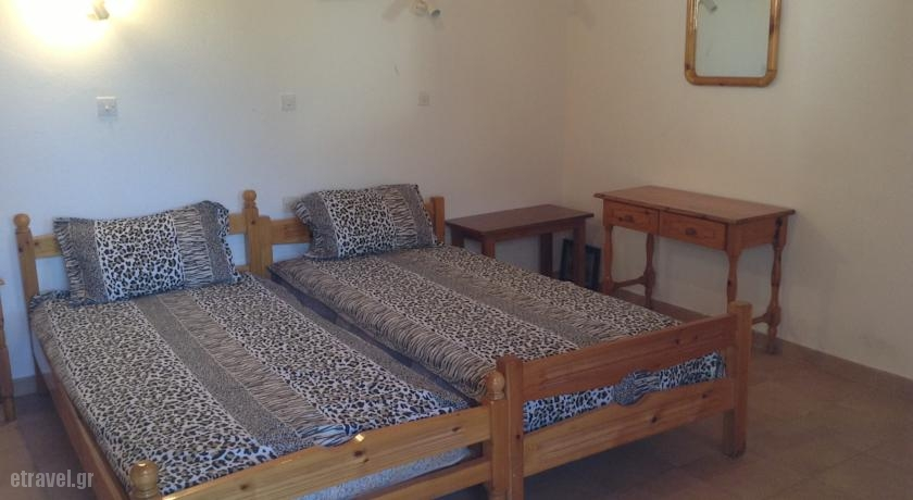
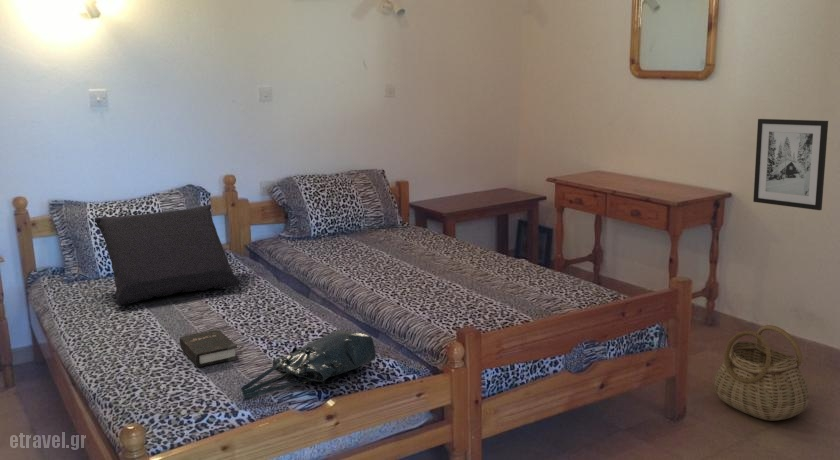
+ wall art (789, 163)
+ cushion (167, 252)
+ hardback book (208, 347)
+ basket (761, 368)
+ tote bag (304, 361)
